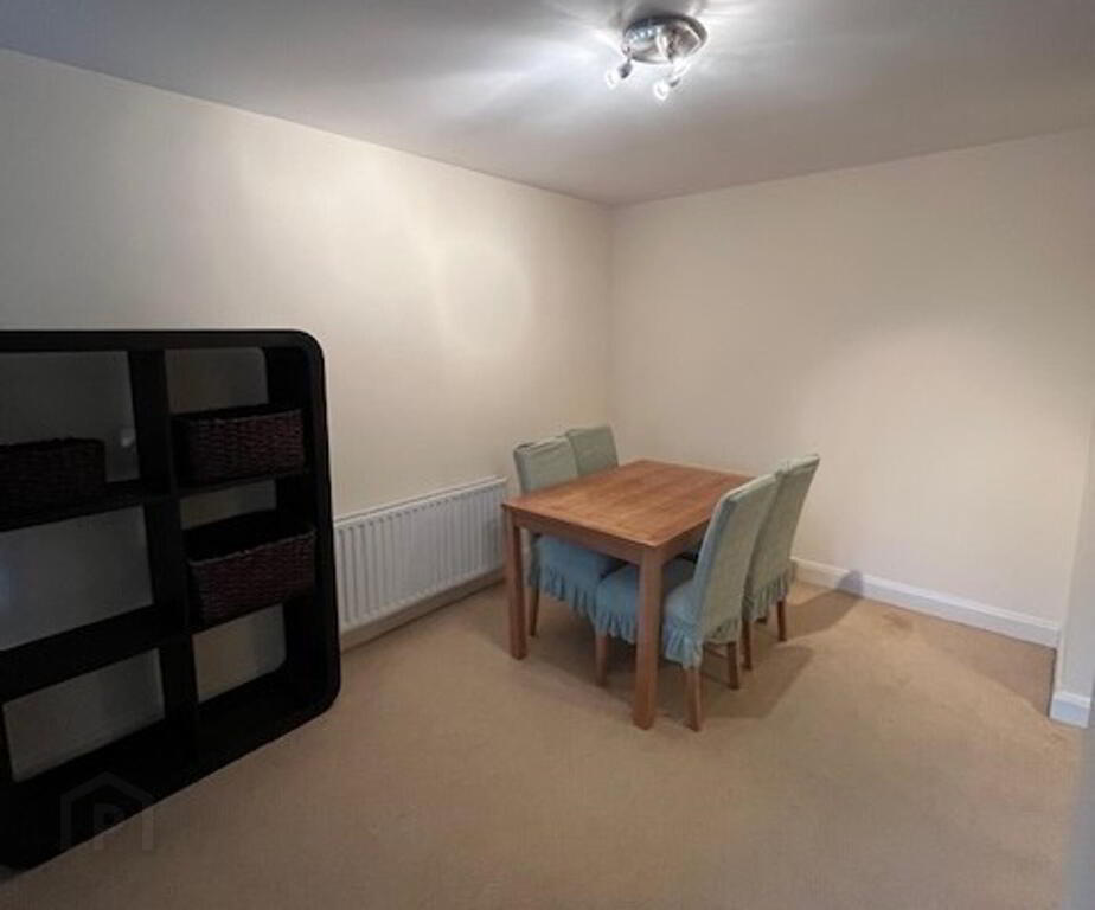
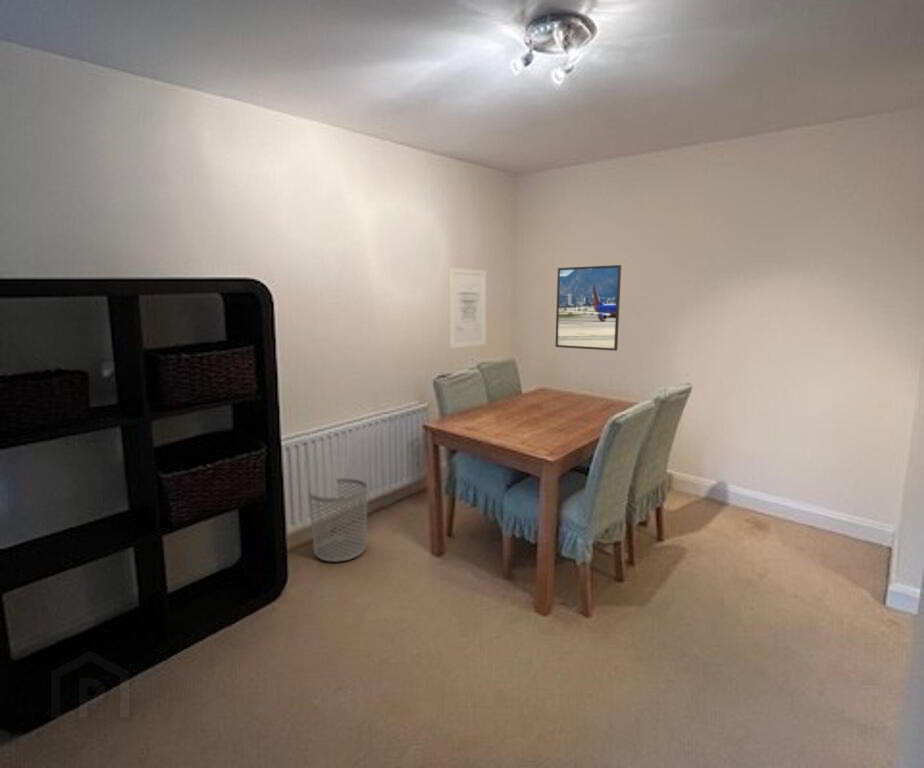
+ waste bin (339, 519)
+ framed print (586, 308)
+ wall art (468, 308)
